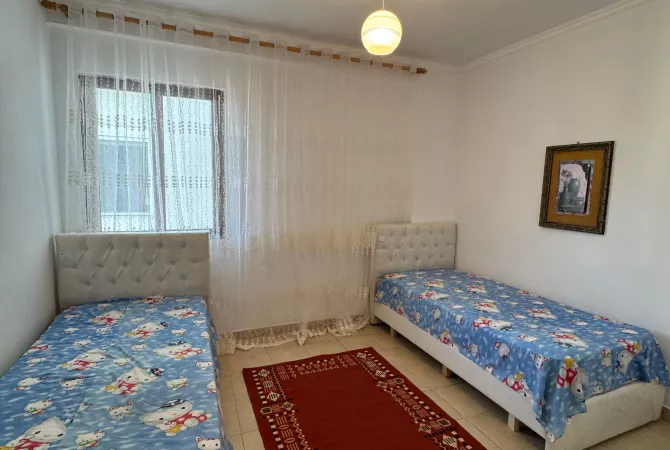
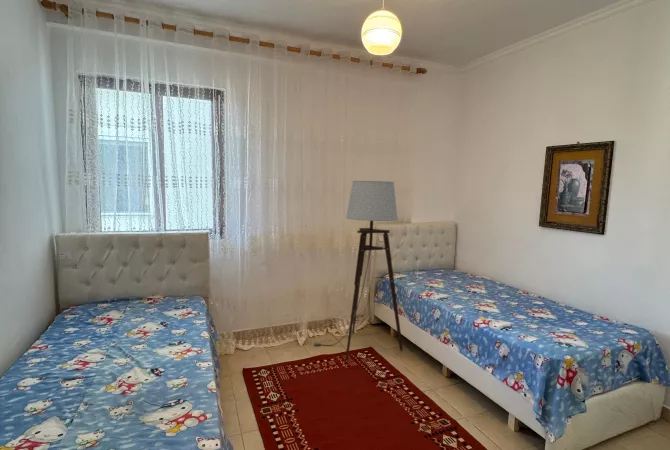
+ floor lamp (358, 266)
